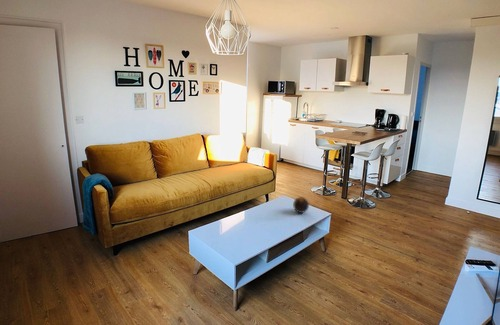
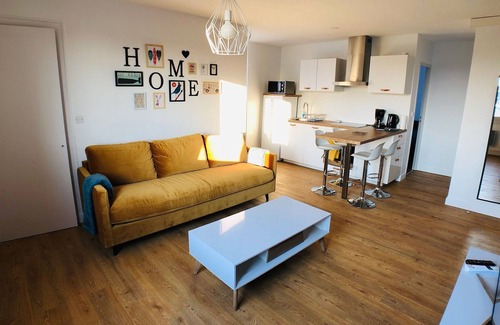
- decorative orb (300, 205)
